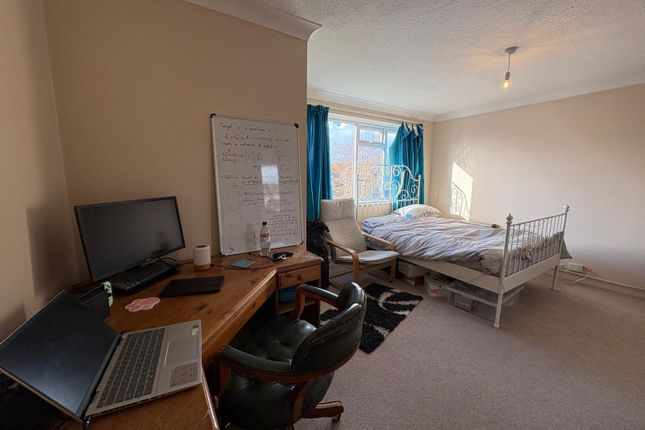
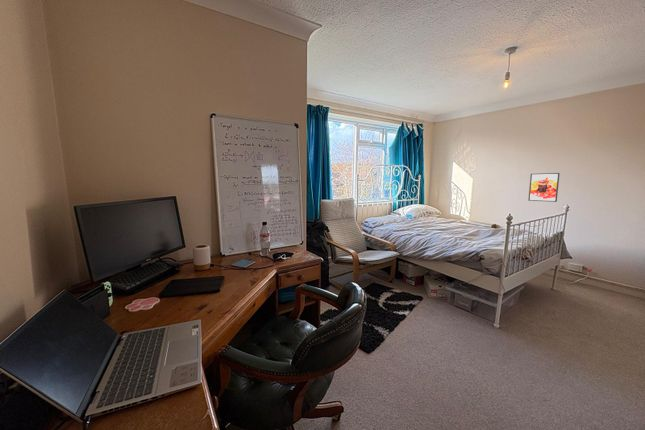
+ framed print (543, 187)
